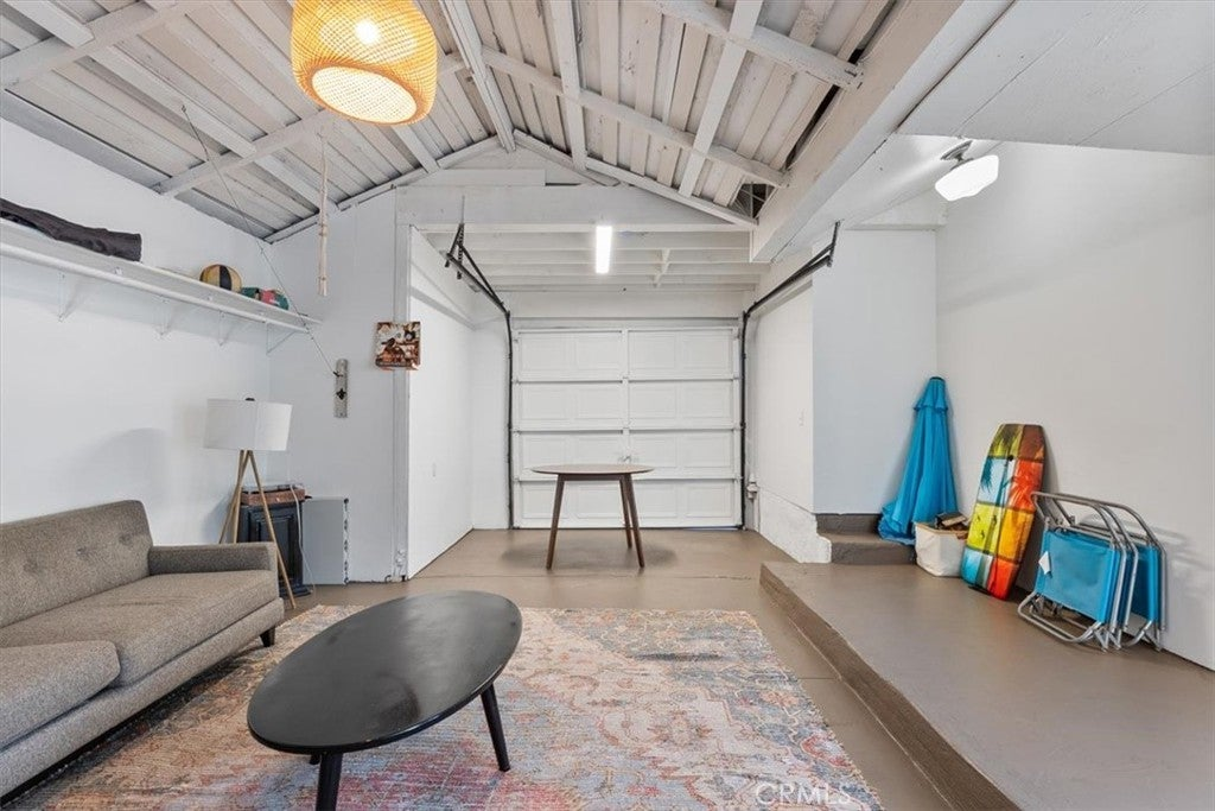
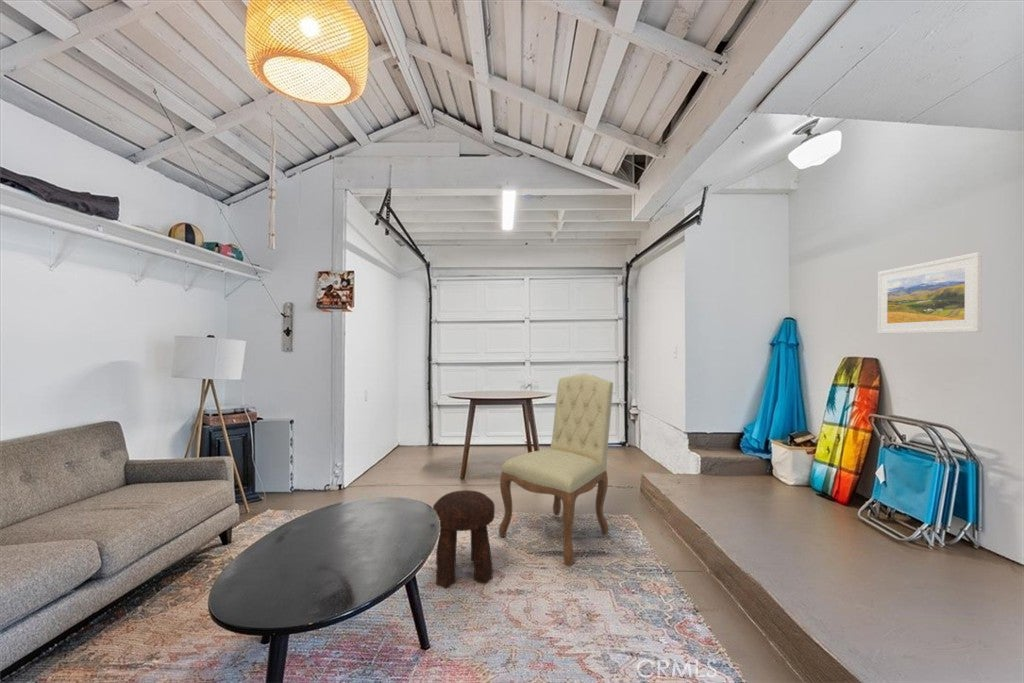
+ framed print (923, 298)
+ chair (561, 455)
+ stool (463, 530)
